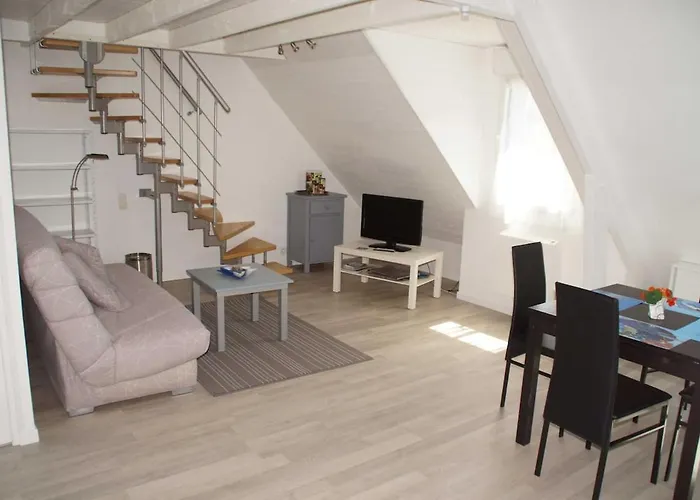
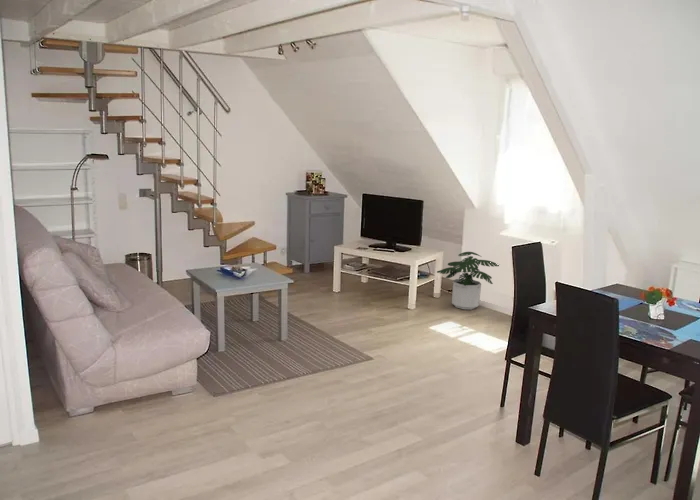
+ potted plant (467, 281)
